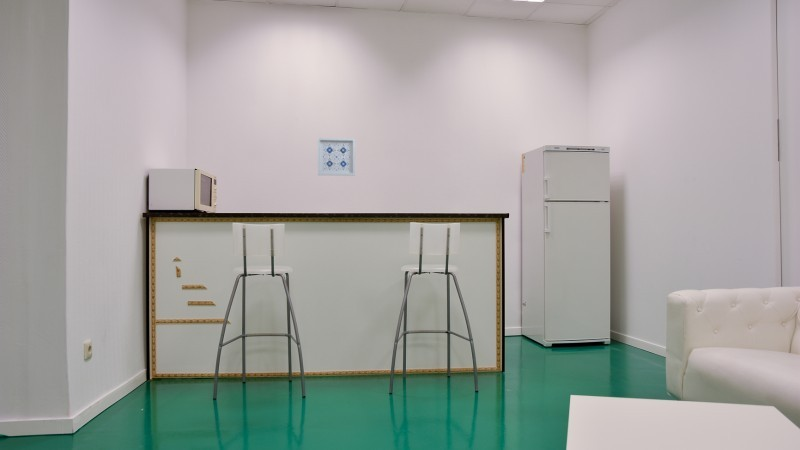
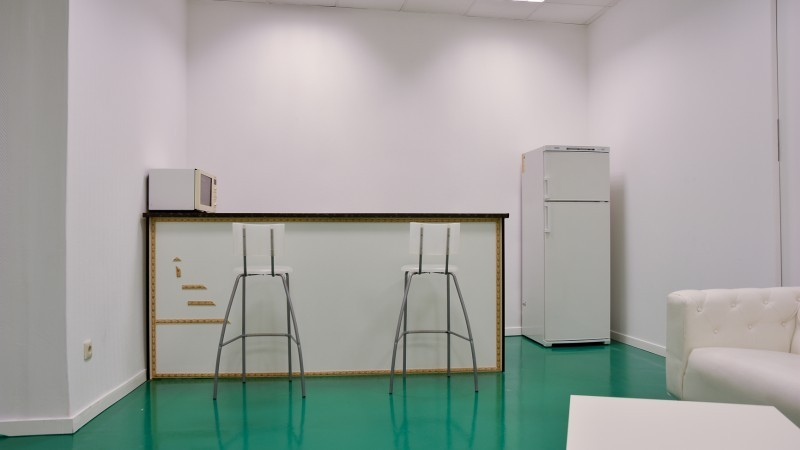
- wall art (336, 156)
